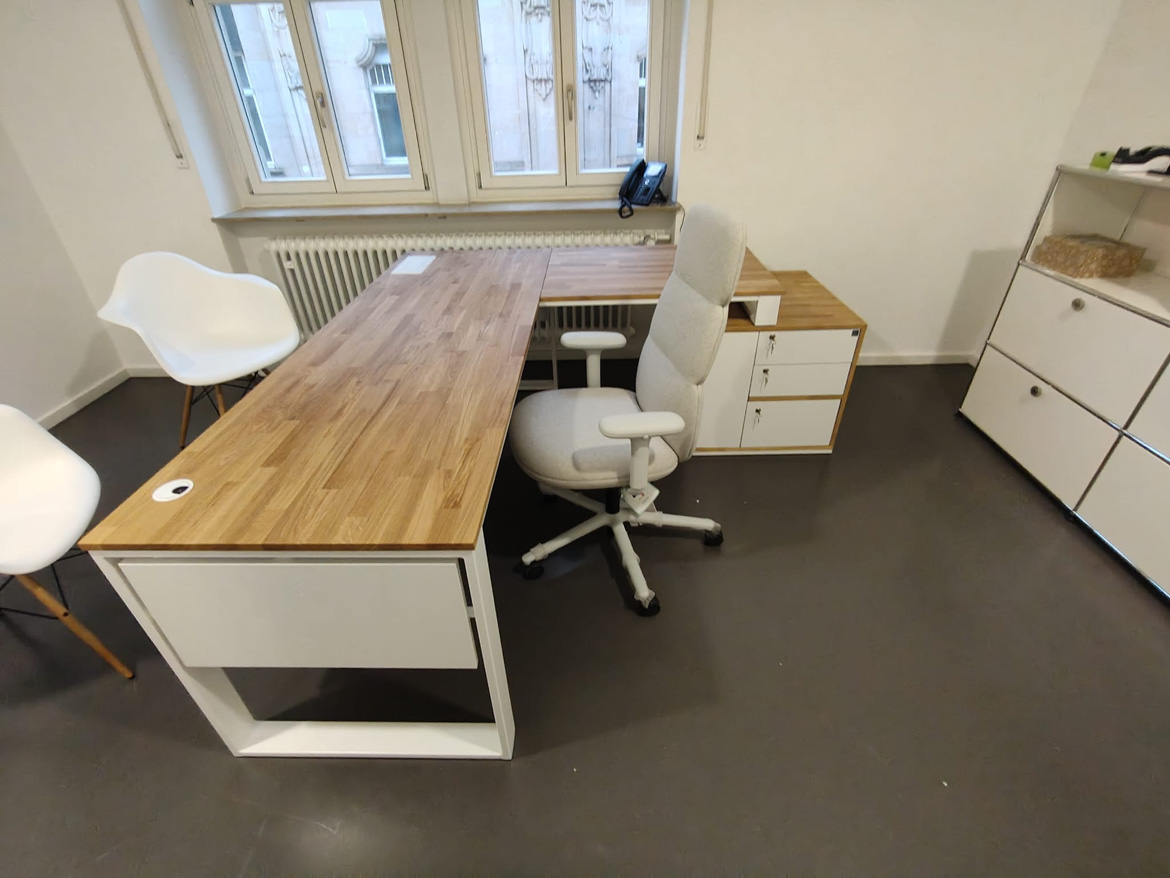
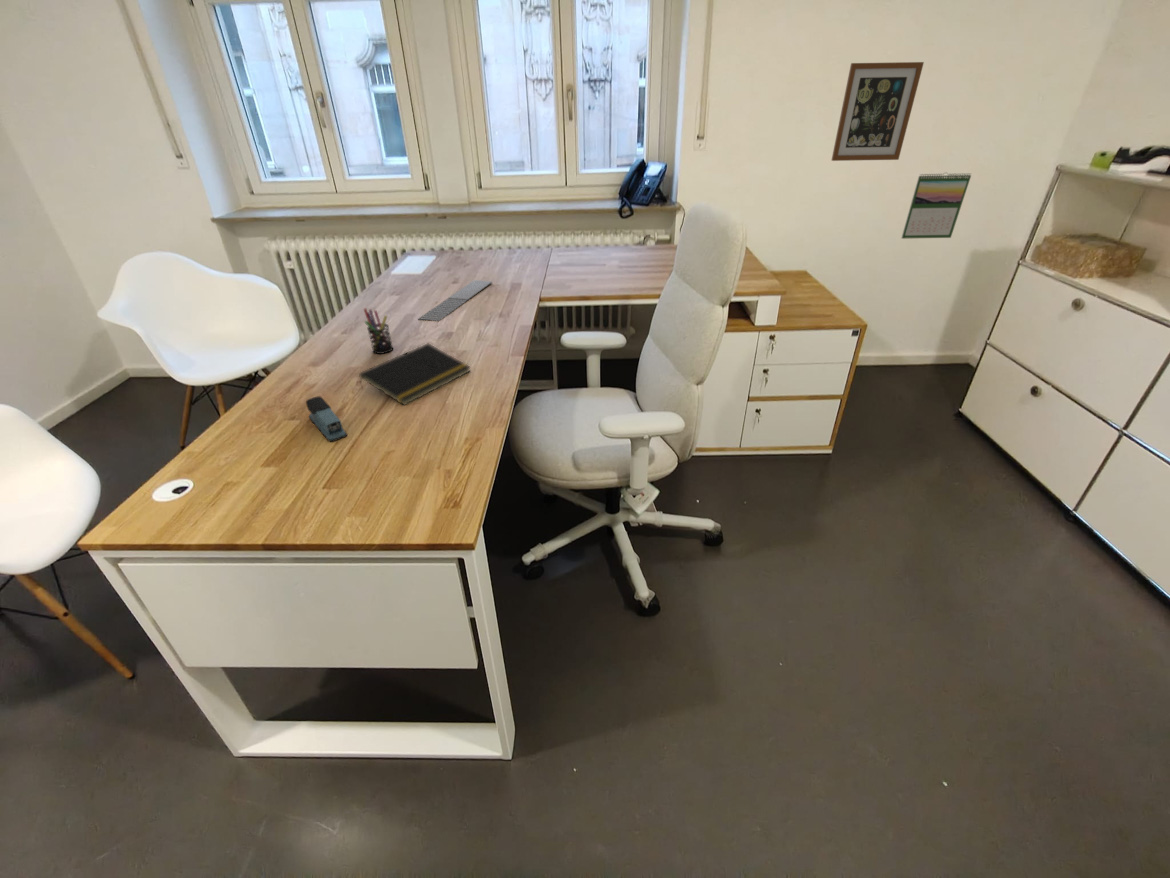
+ keyboard (458, 298)
+ pen holder (376, 330)
+ notepad (416, 372)
+ calendar (935, 206)
+ stapler (324, 416)
+ wall art (875, 113)
